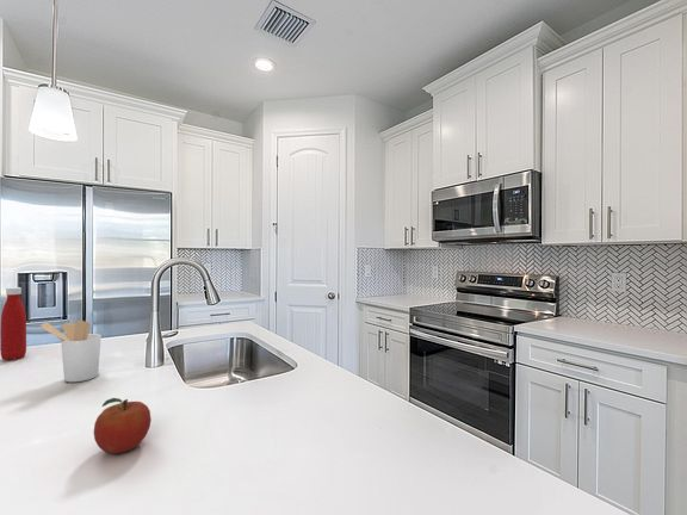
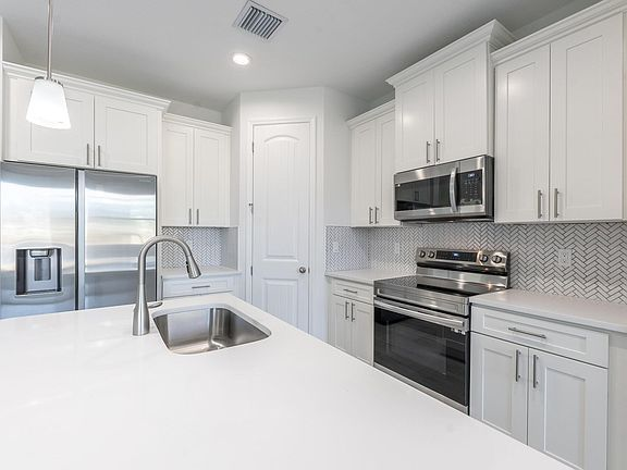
- utensil holder (70, 348)
- fruit (123, 421)
- bottle (13, 322)
